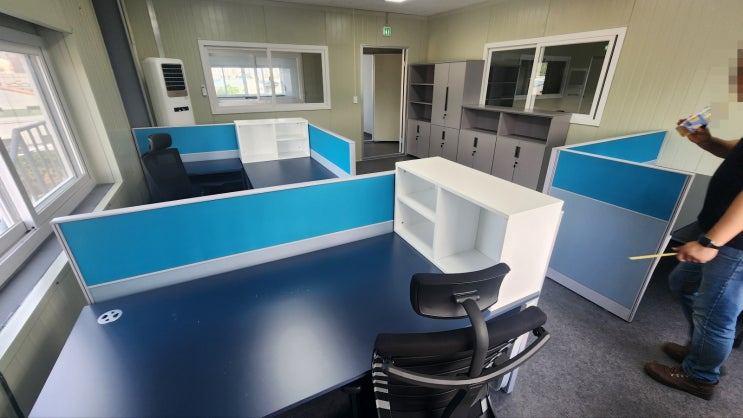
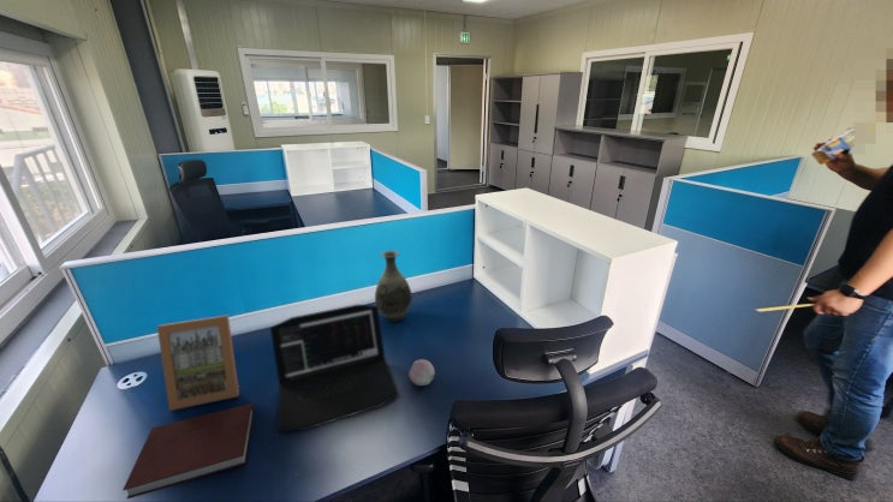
+ picture frame (203, 353)
+ apple (422, 372)
+ vase (392, 286)
+ laptop (334, 361)
+ notebook (197, 444)
